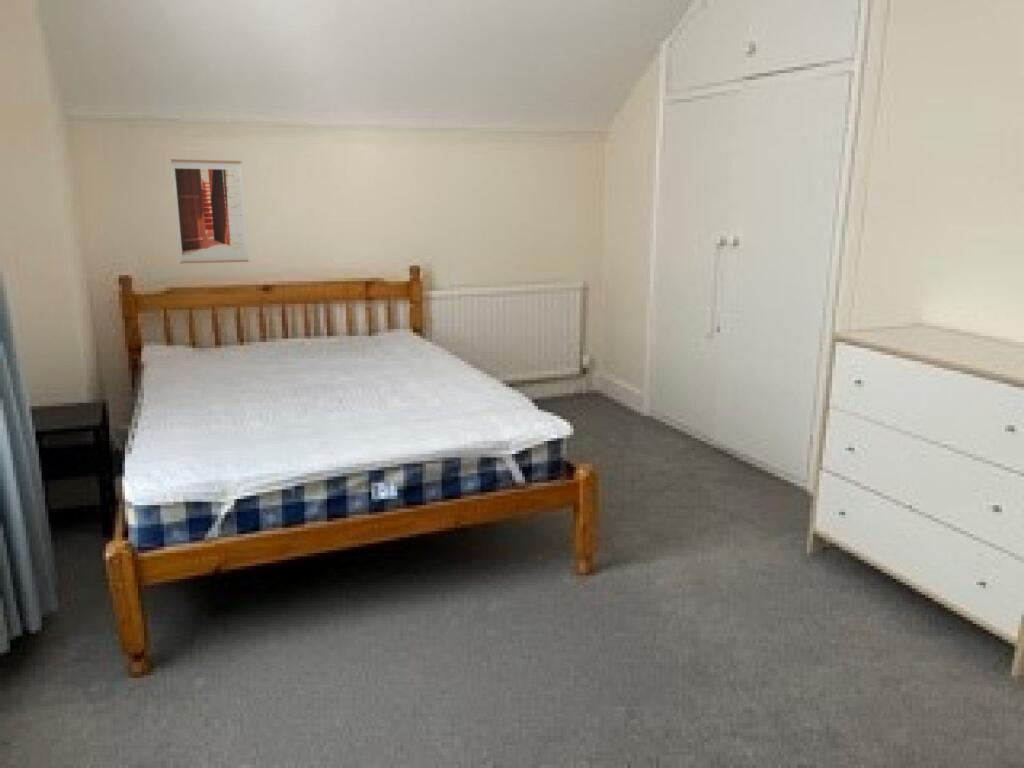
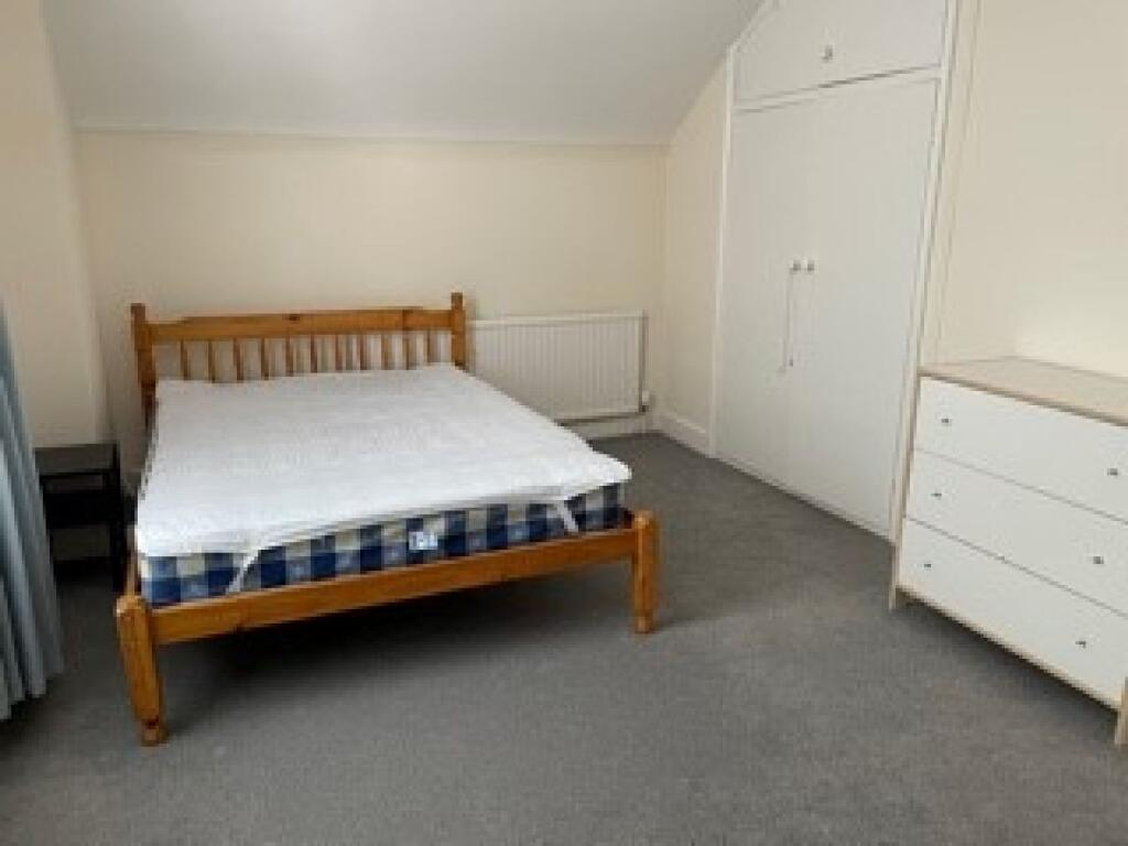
- wall art (210, 212)
